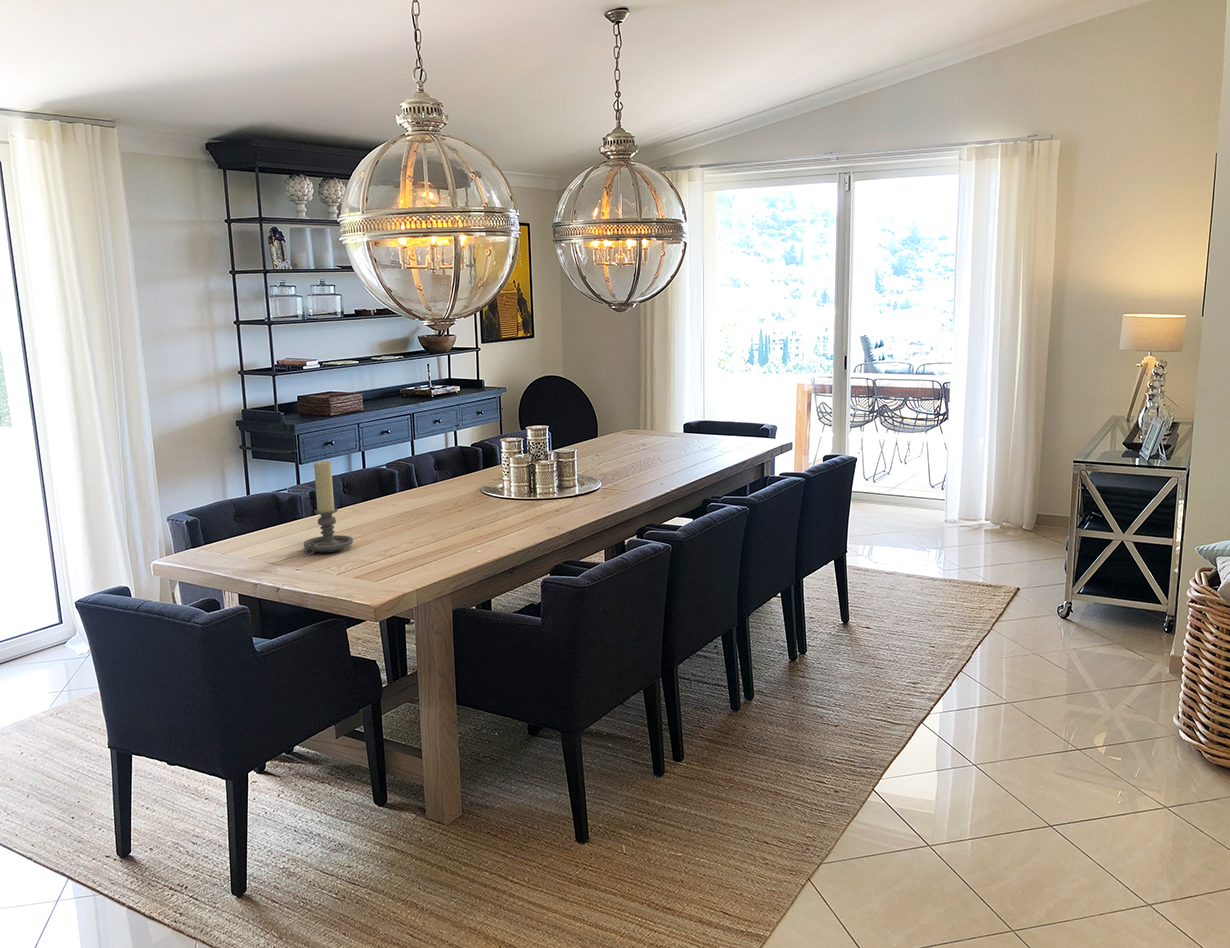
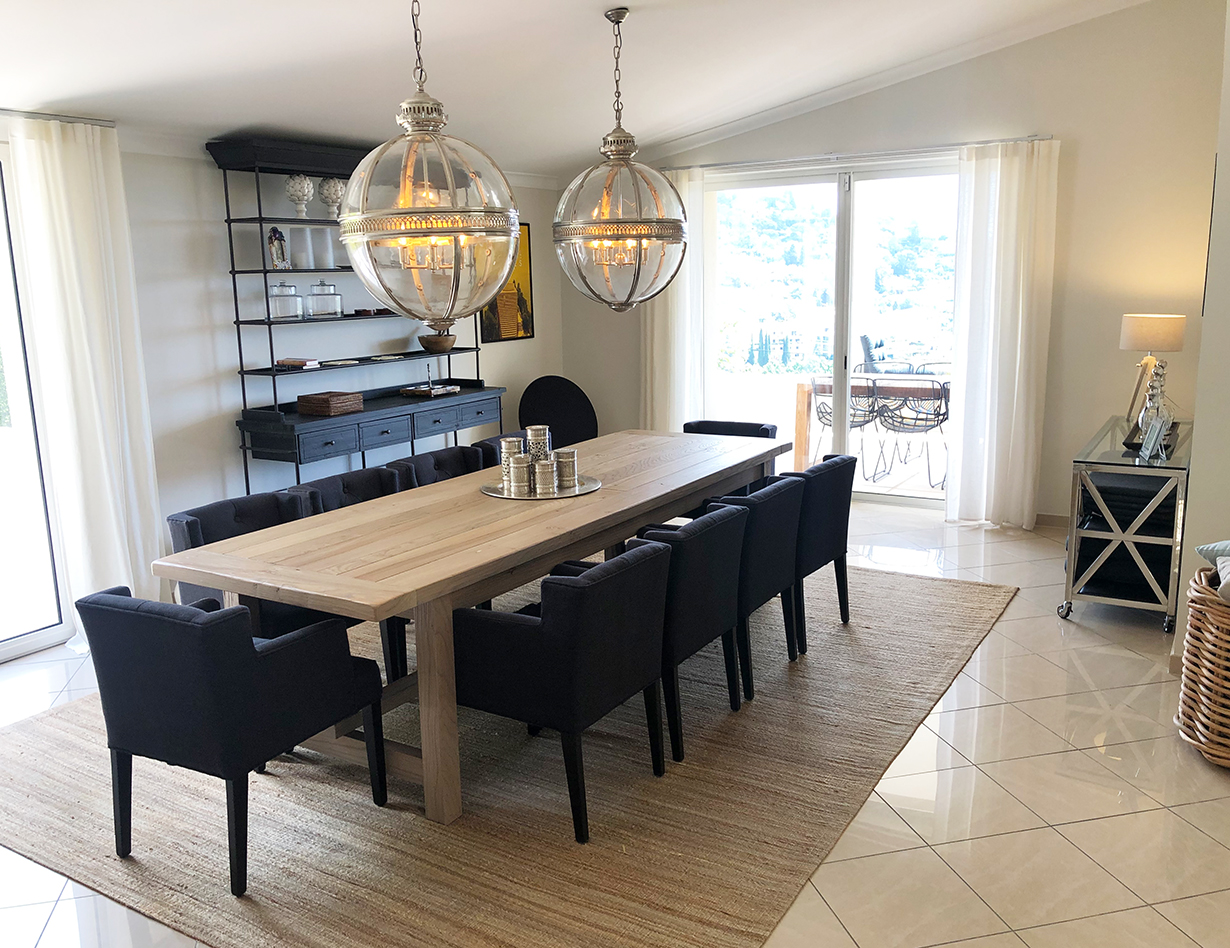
- candle holder (322, 506)
